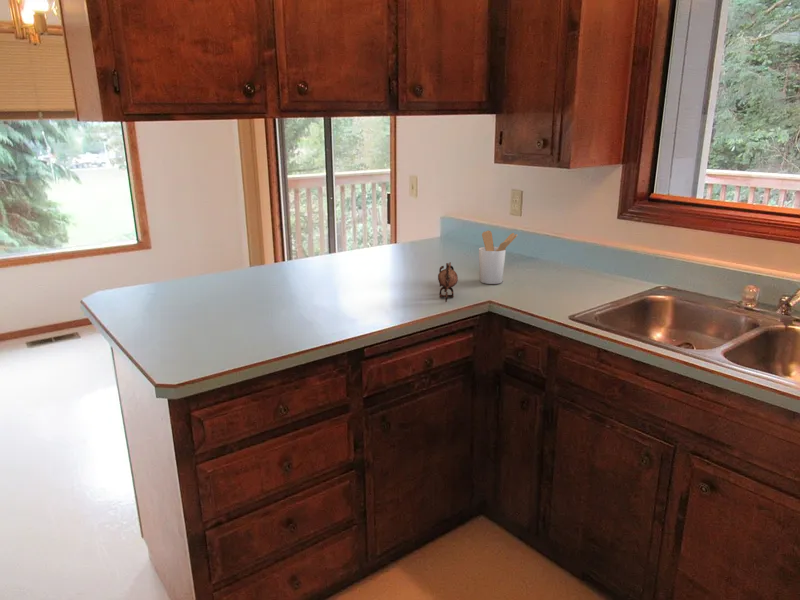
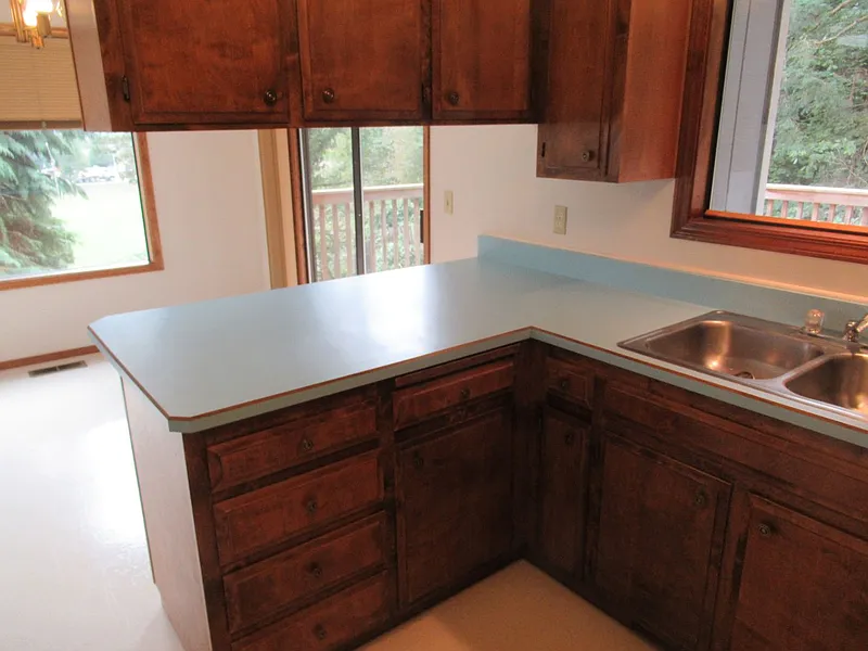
- utensil holder (498, 256)
- teapot (447, 279)
